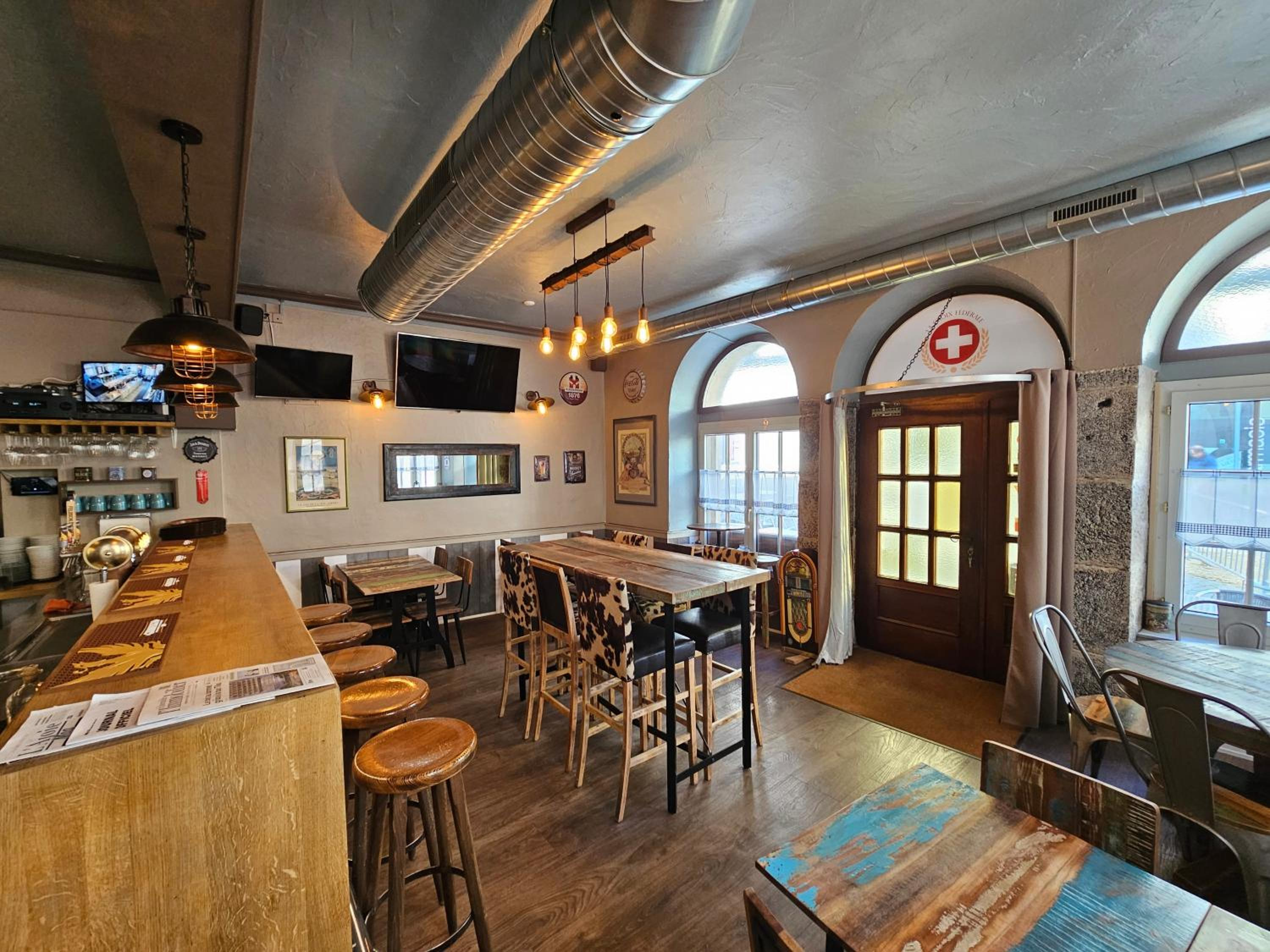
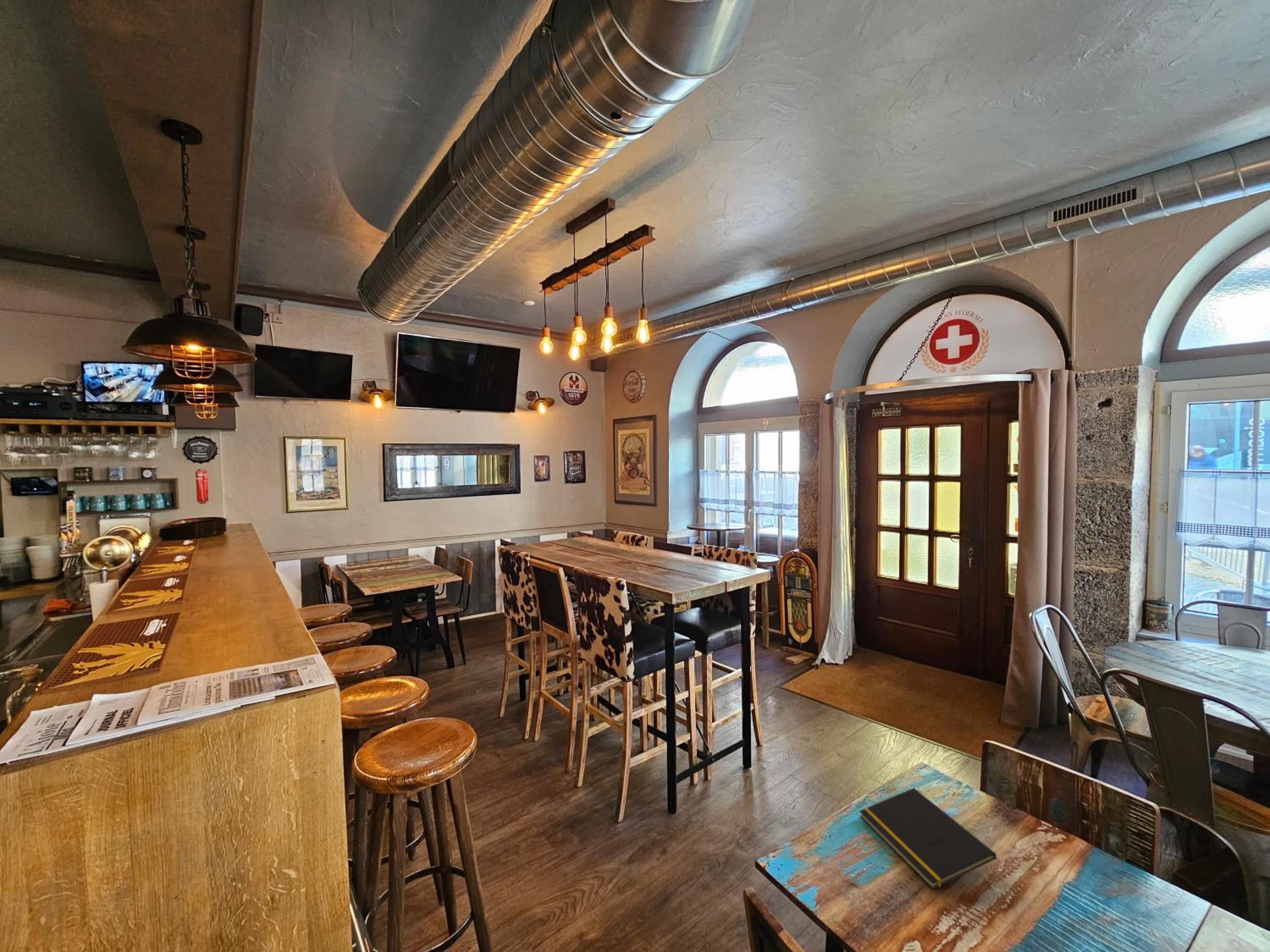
+ notepad (922, 833)
